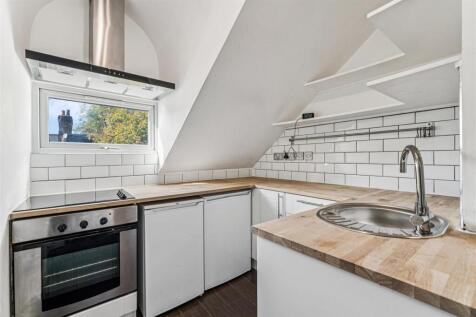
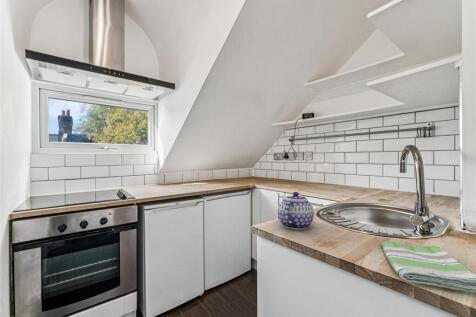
+ teapot (295, 209)
+ dish towel (423, 260)
